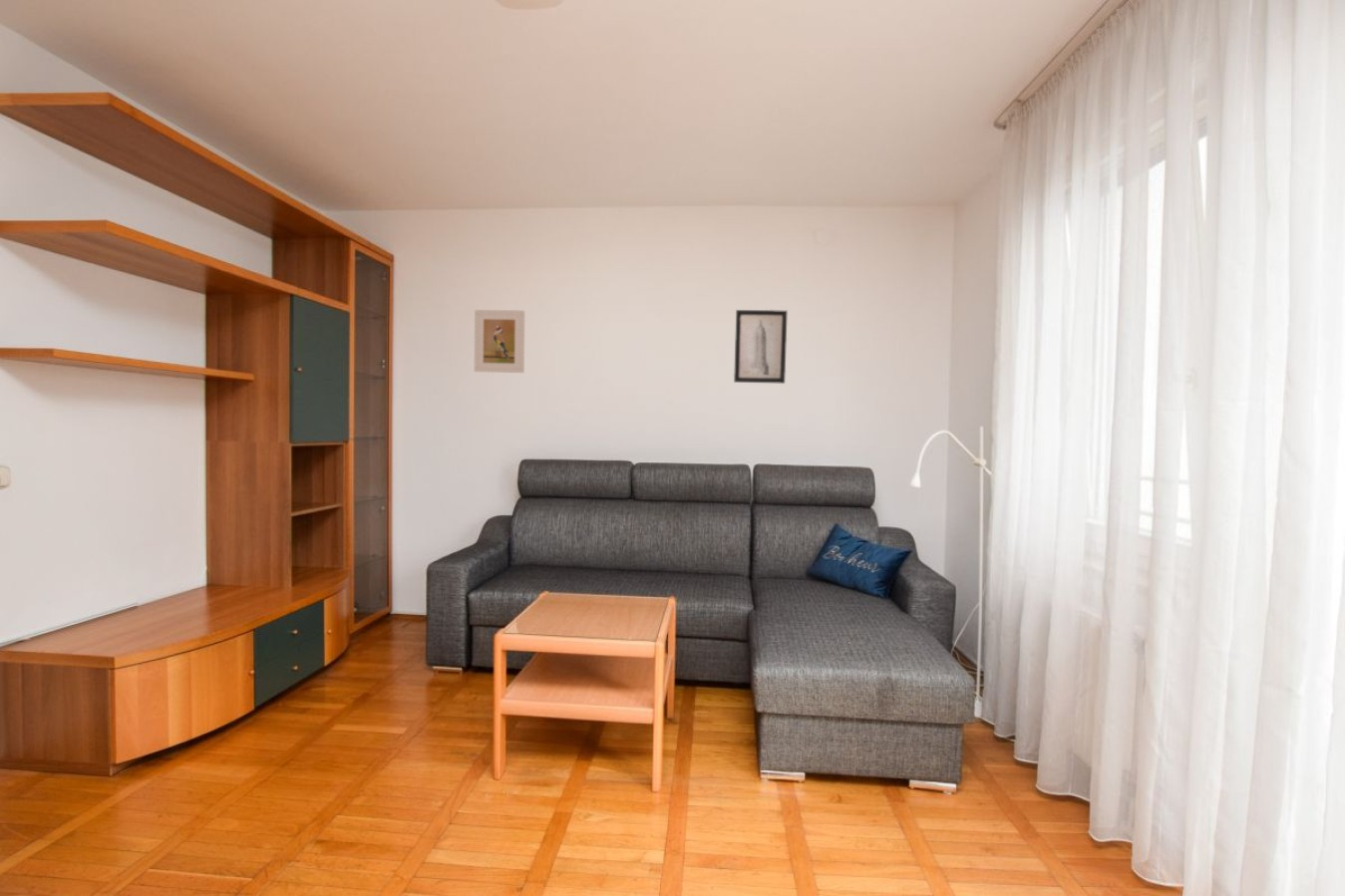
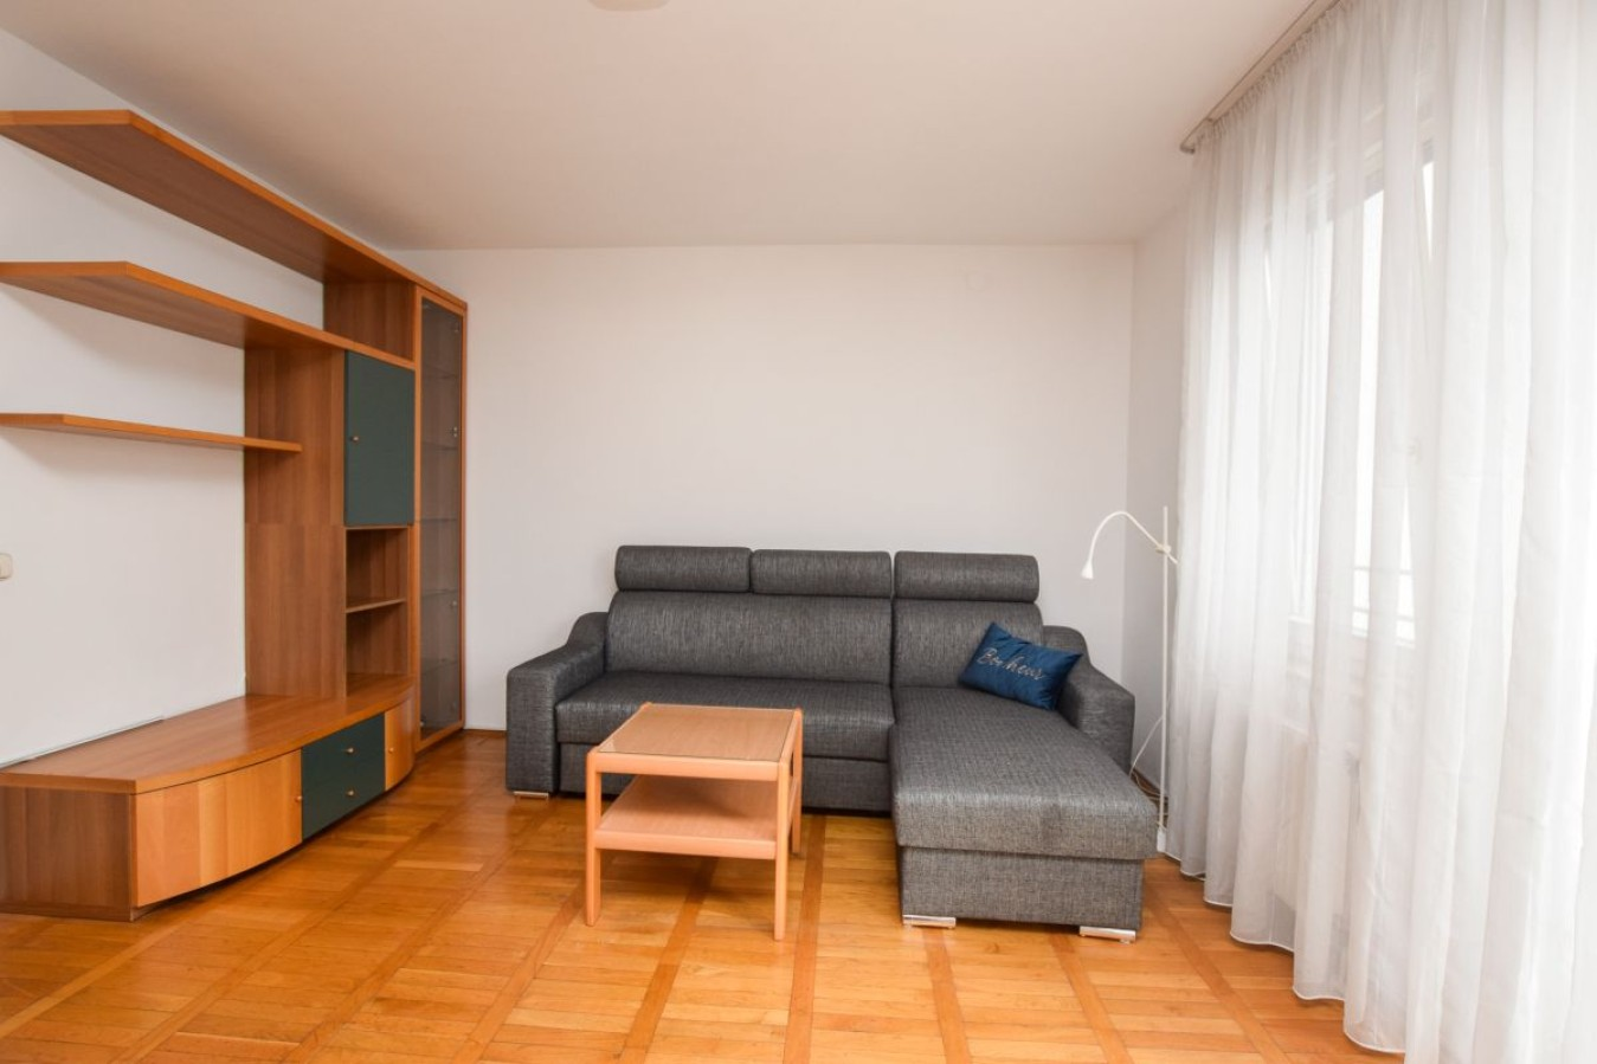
- wall art (760, 346)
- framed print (499, 341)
